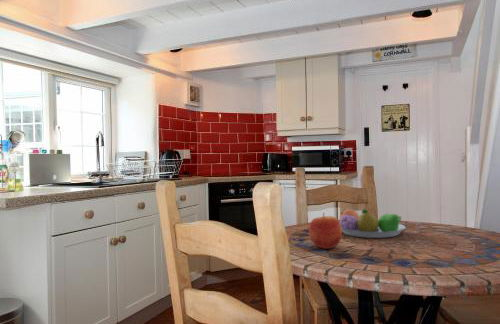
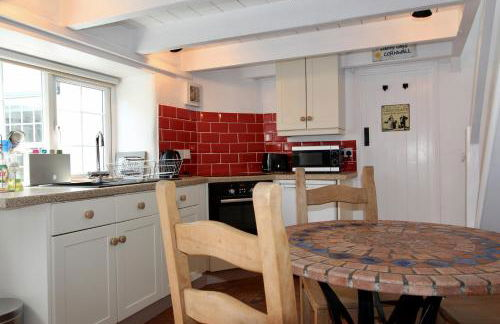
- fruit bowl (371, 219)
- apple (326, 229)
